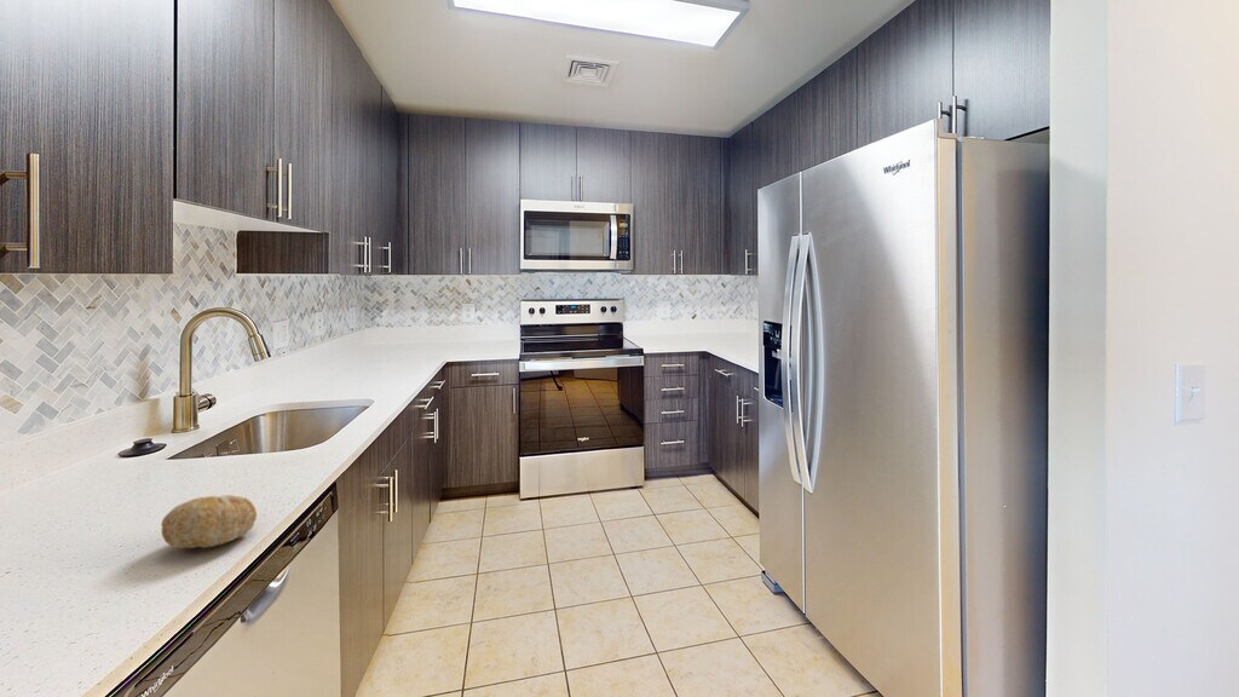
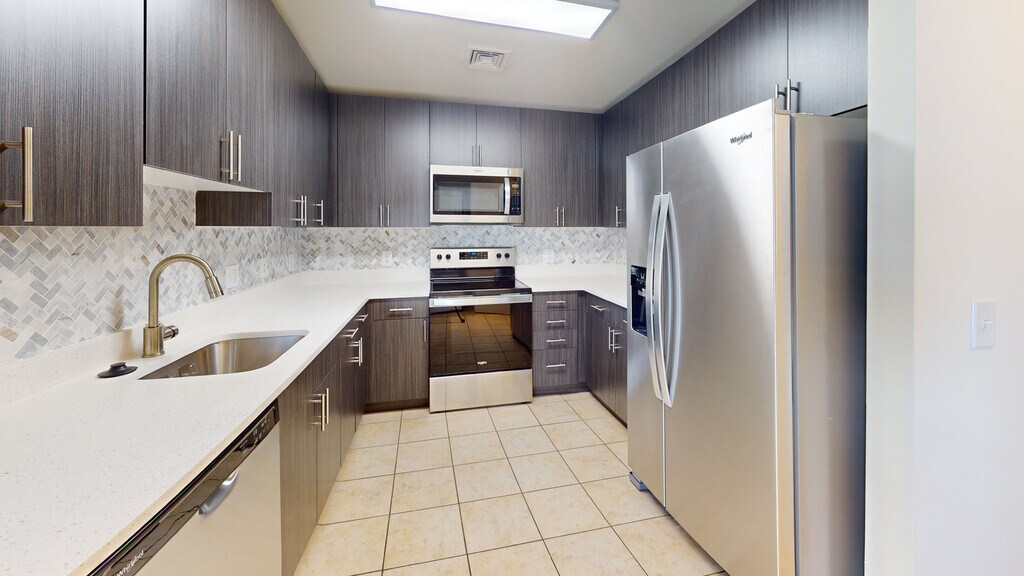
- fruit (211, 519)
